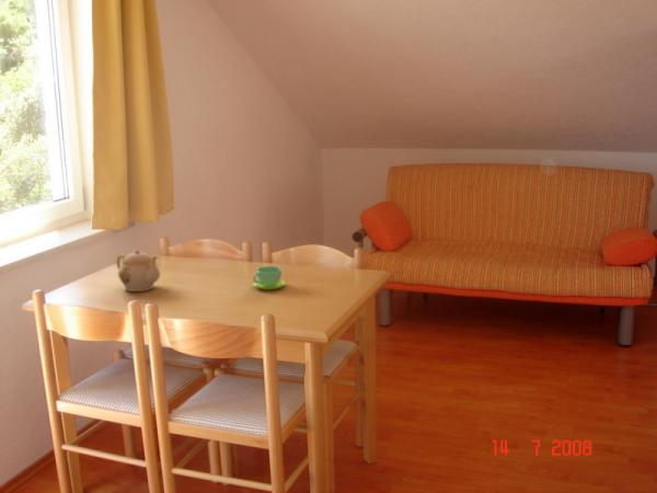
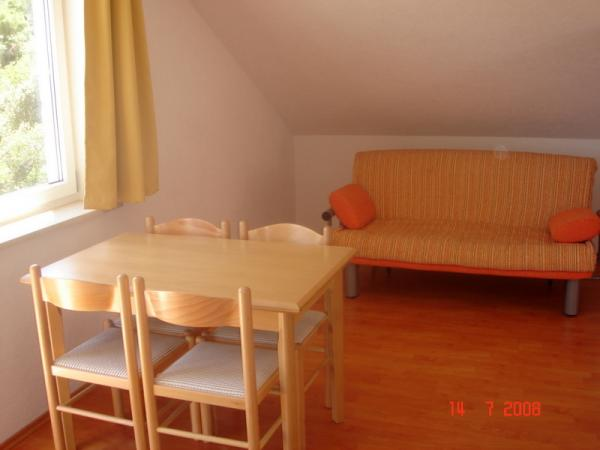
- teapot (137, 268)
- cup (268, 277)
